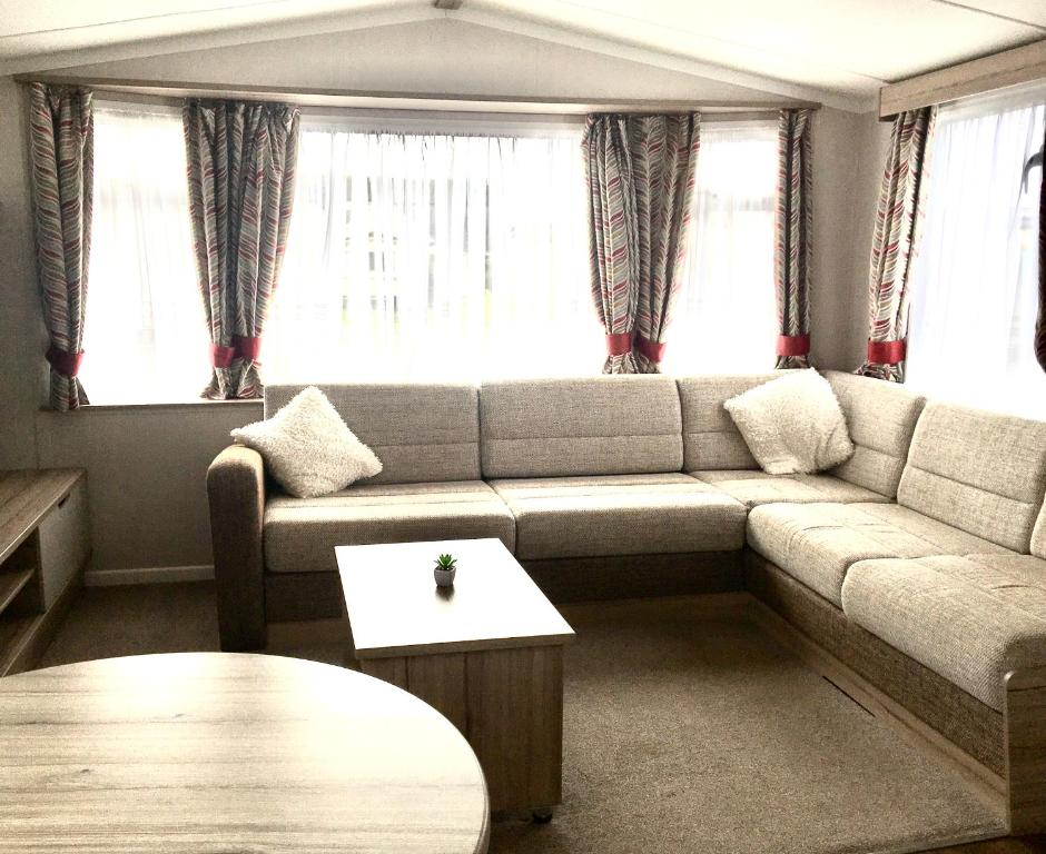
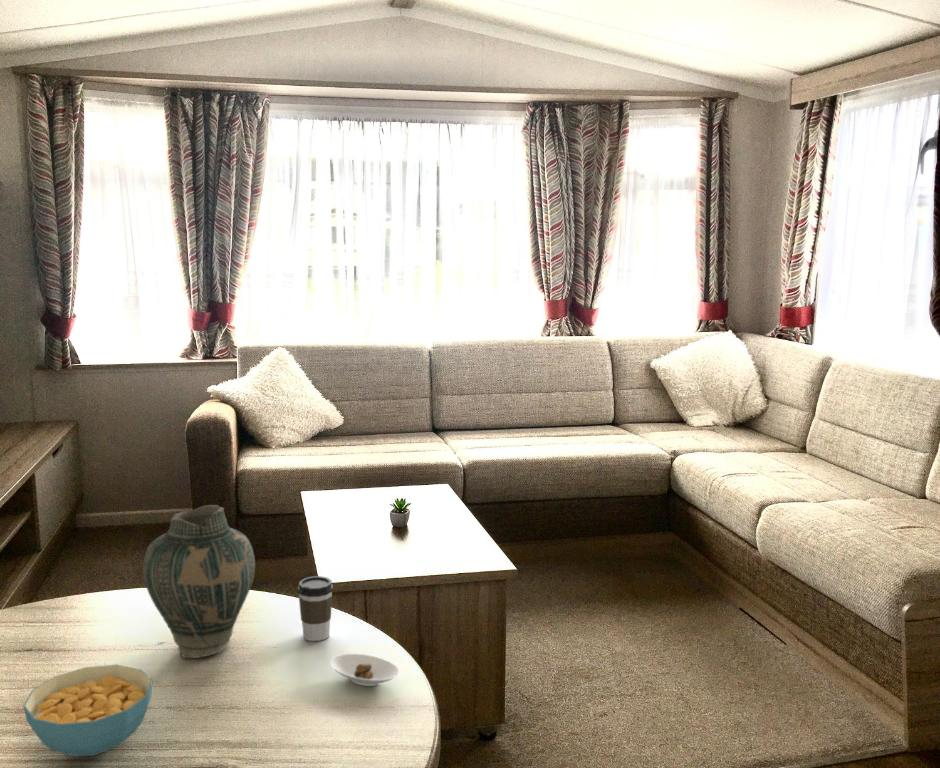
+ coffee cup (315, 608)
+ vase (200, 579)
+ cereal bowl (91, 719)
+ saucer (364, 671)
